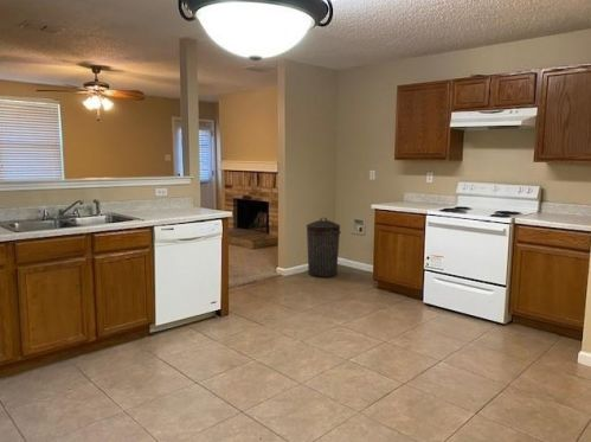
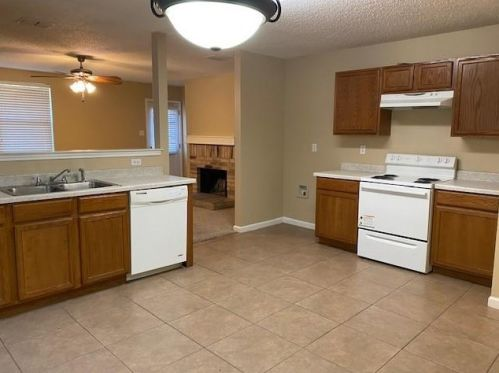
- trash can (322, 245)
